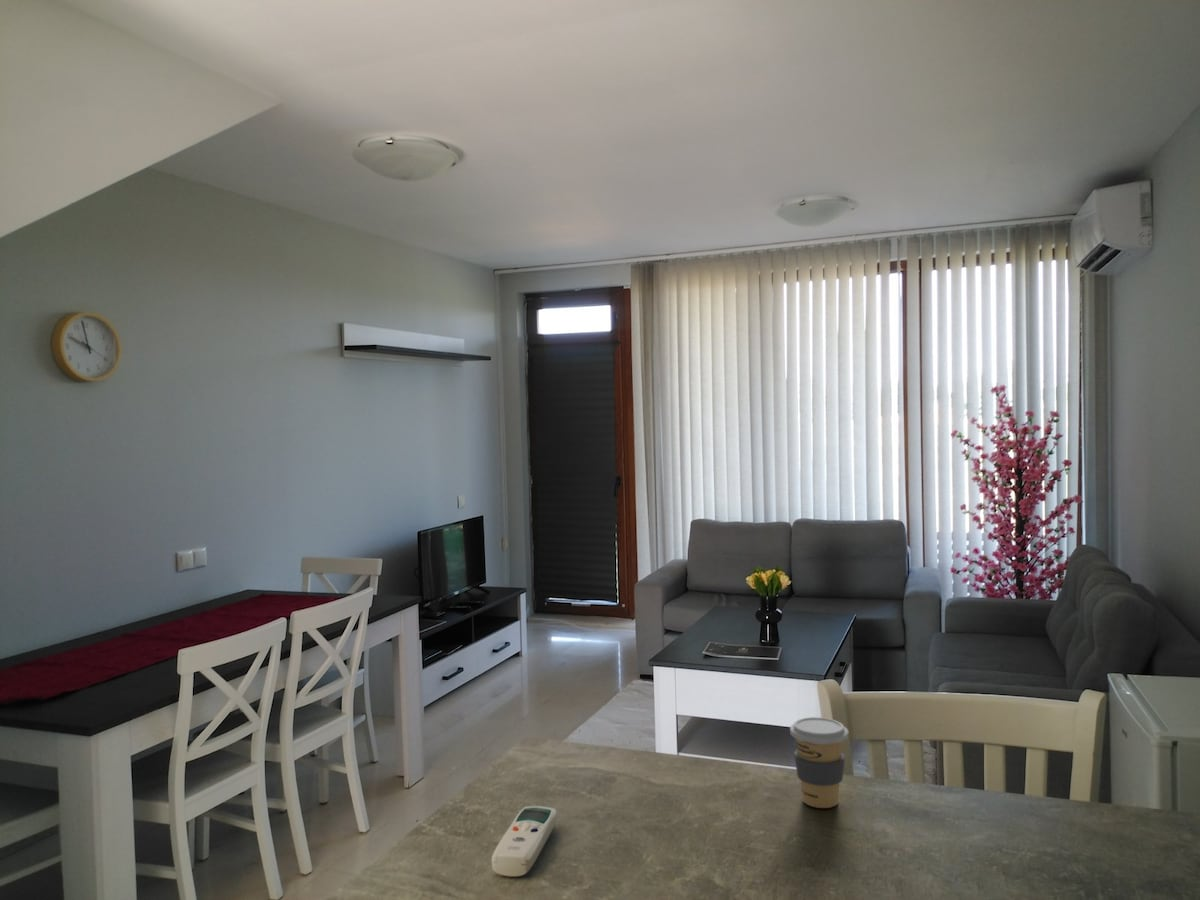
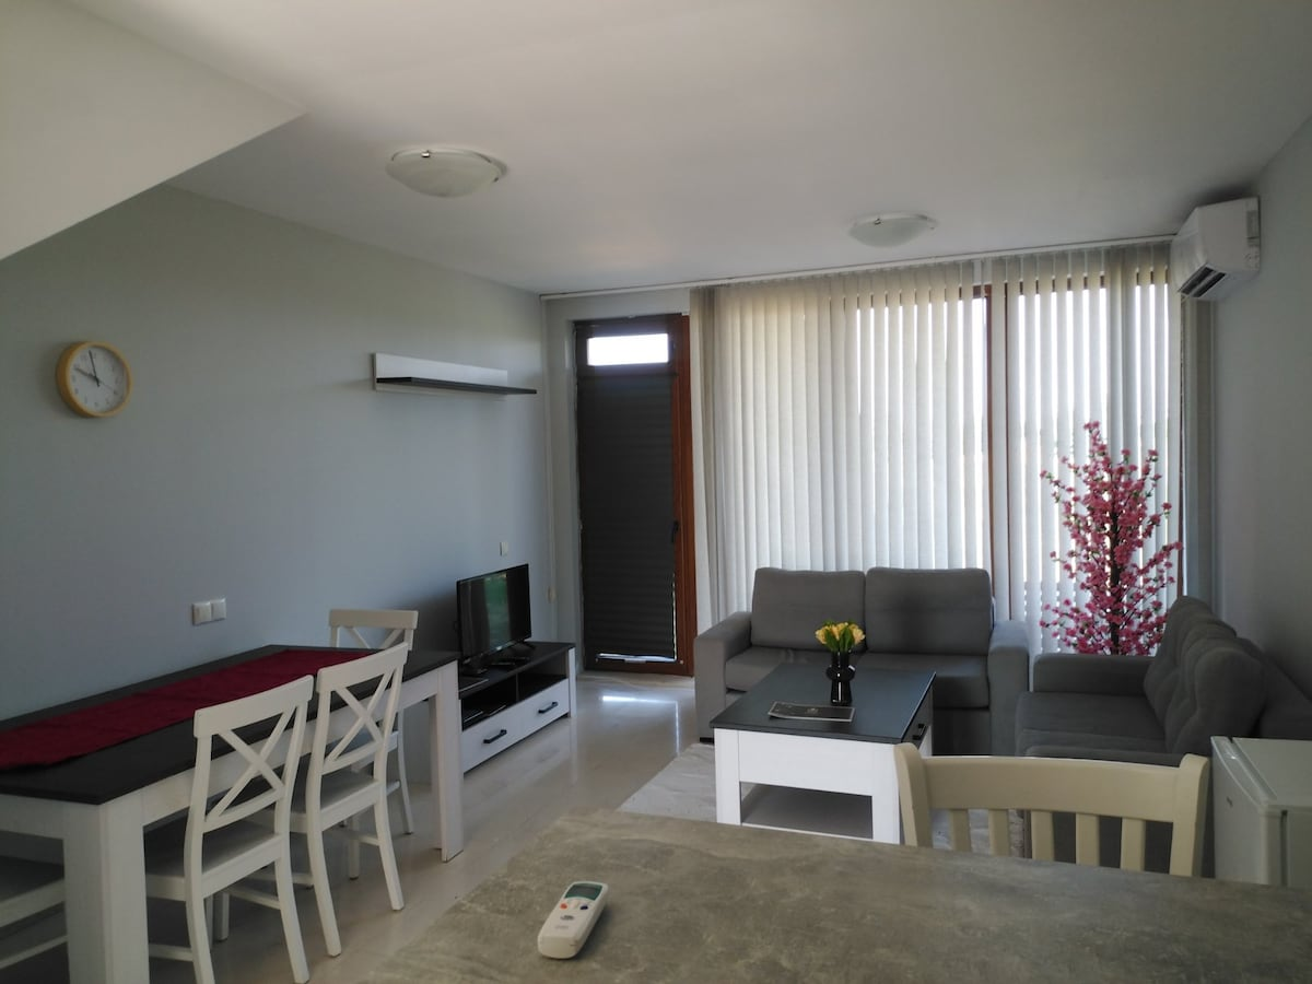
- coffee cup (819, 762)
